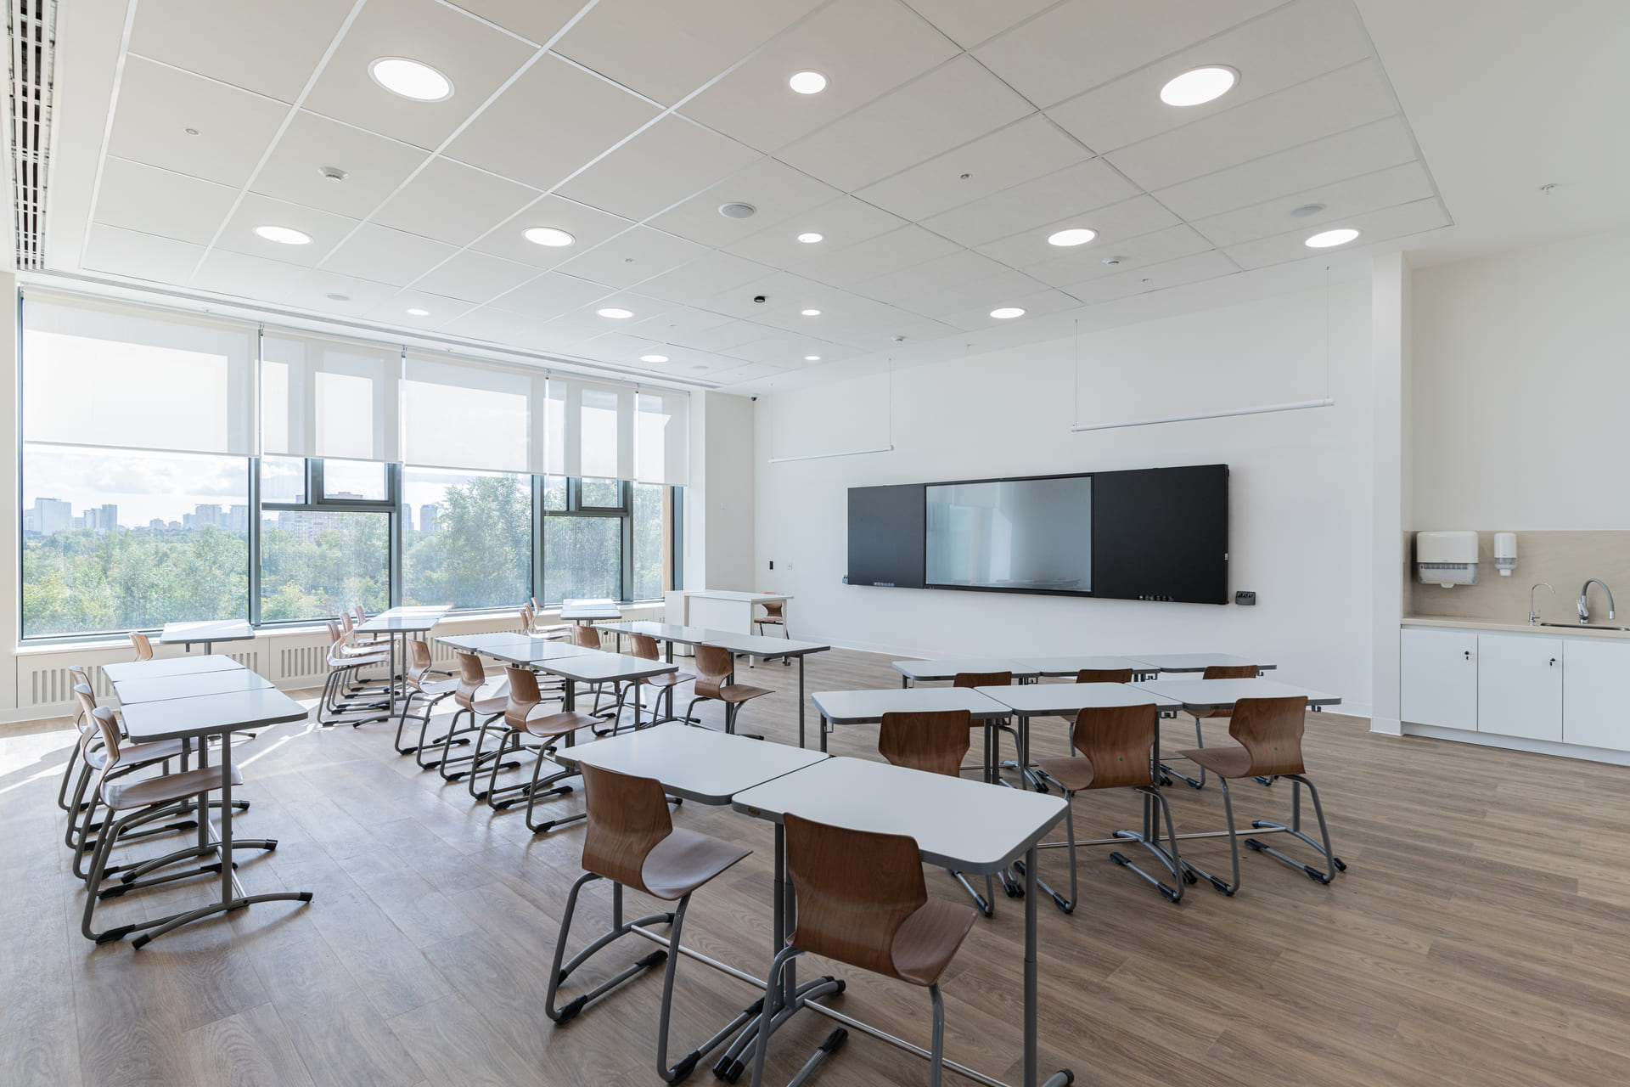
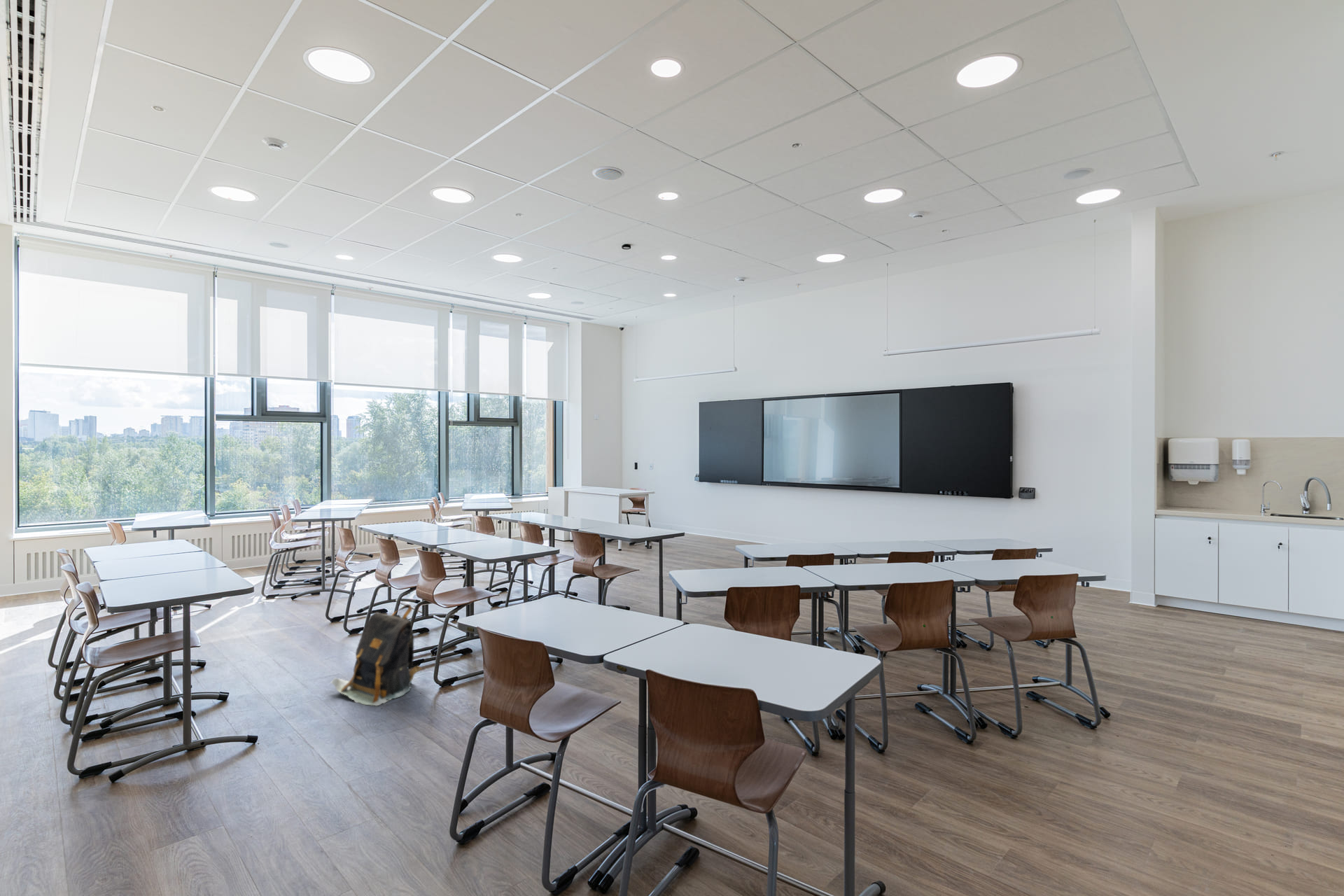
+ backpack (379, 650)
